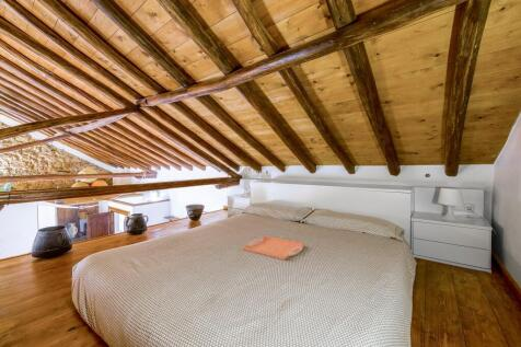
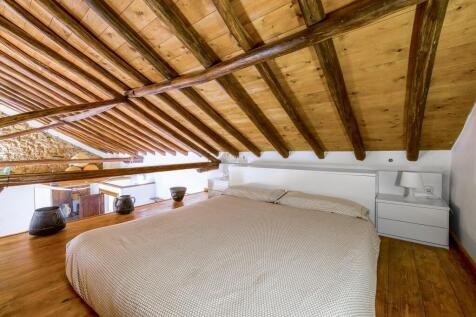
- serving tray (274, 246)
